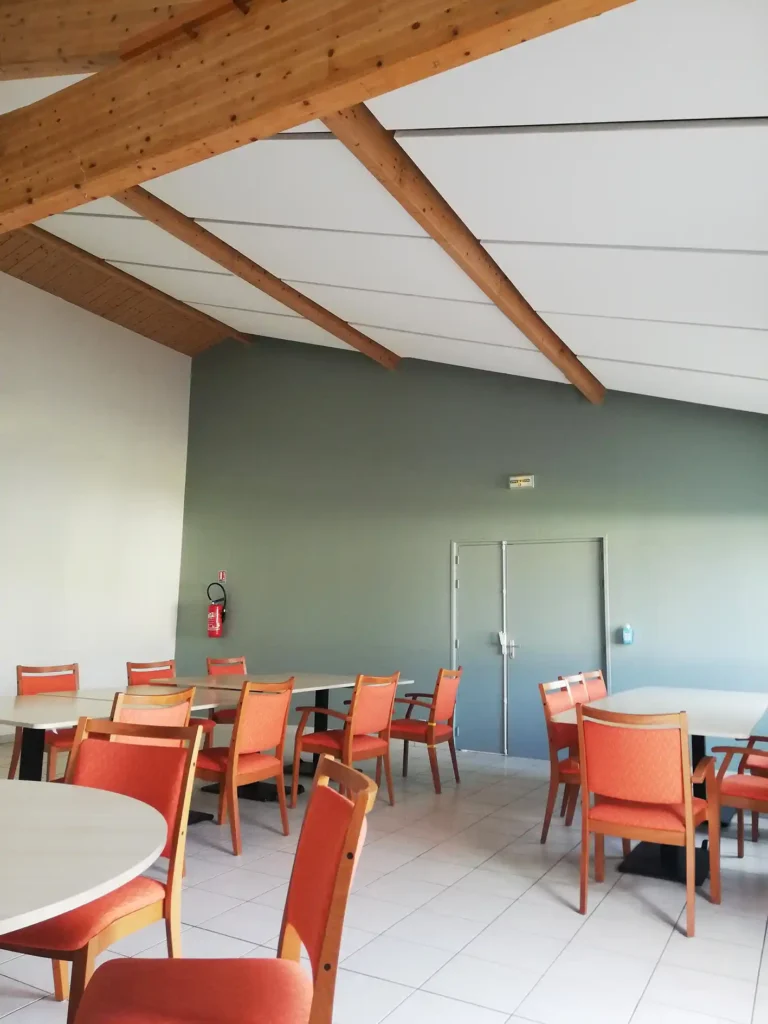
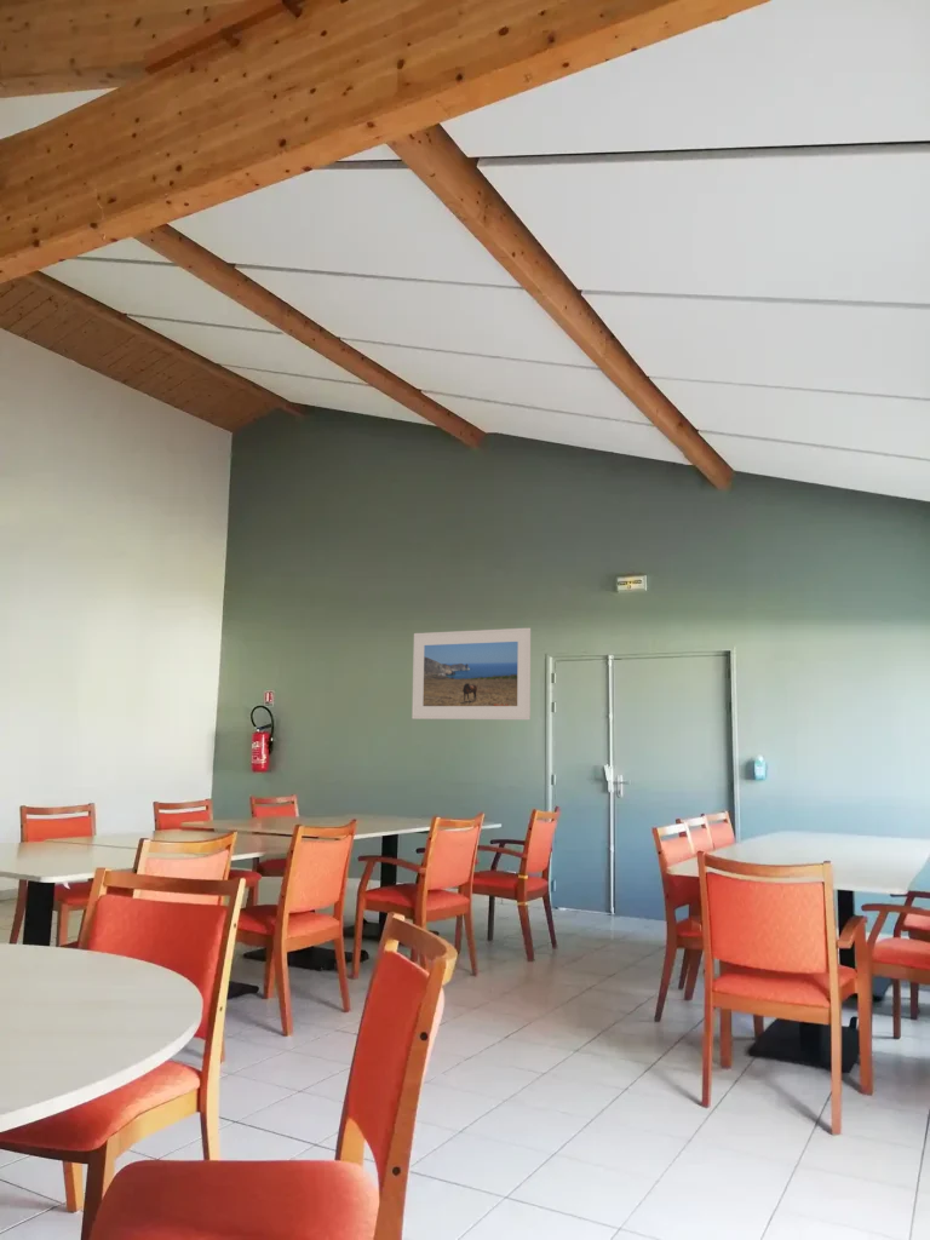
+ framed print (469, 674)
